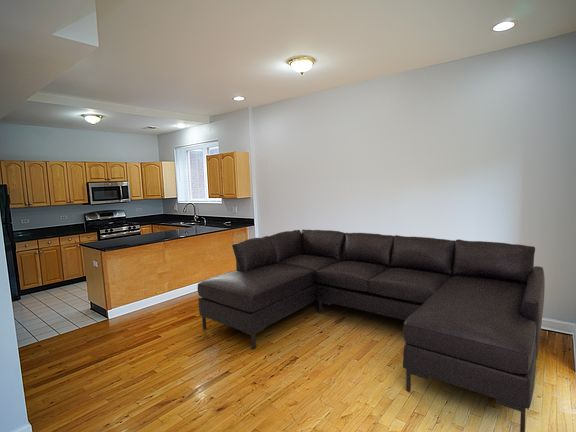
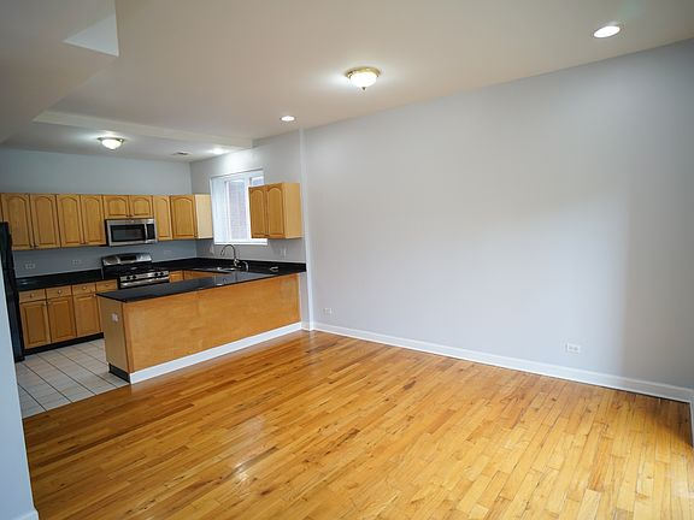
- sofa (360, 288)
